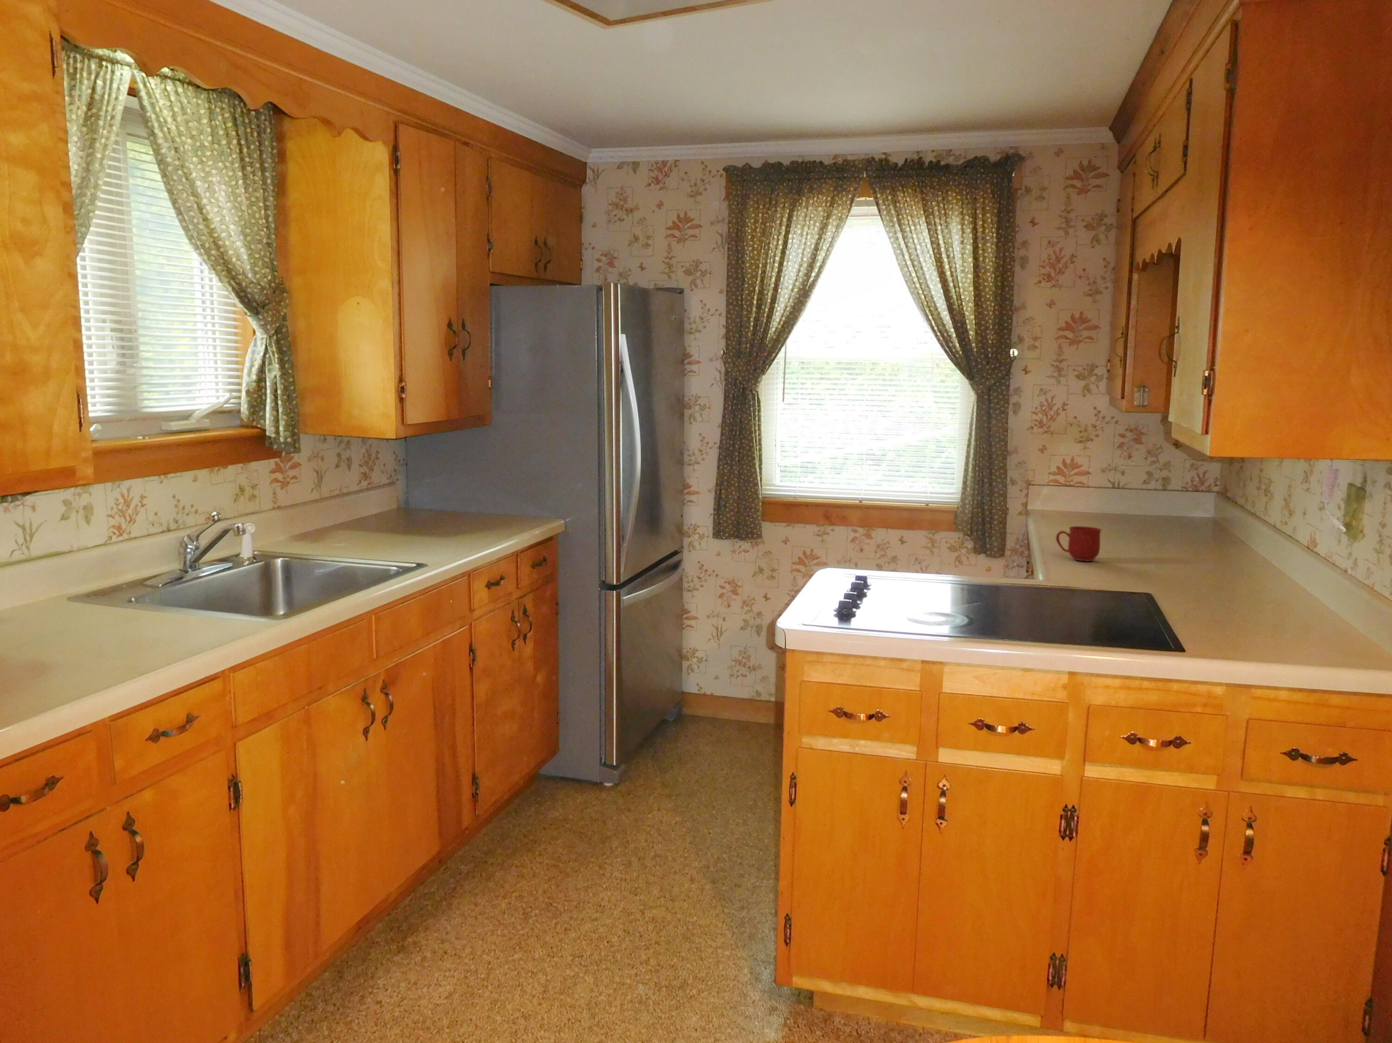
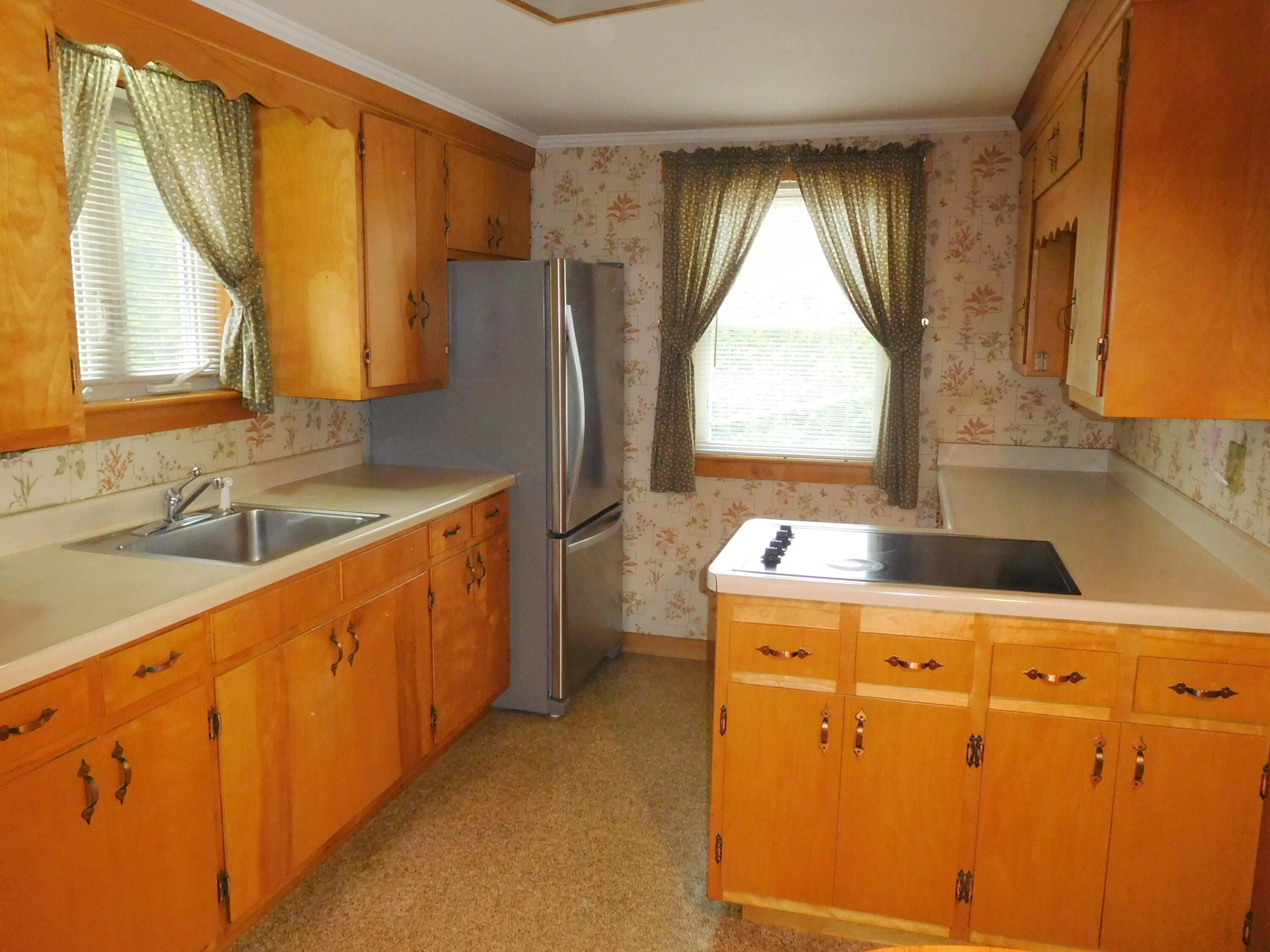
- mug (1077, 543)
